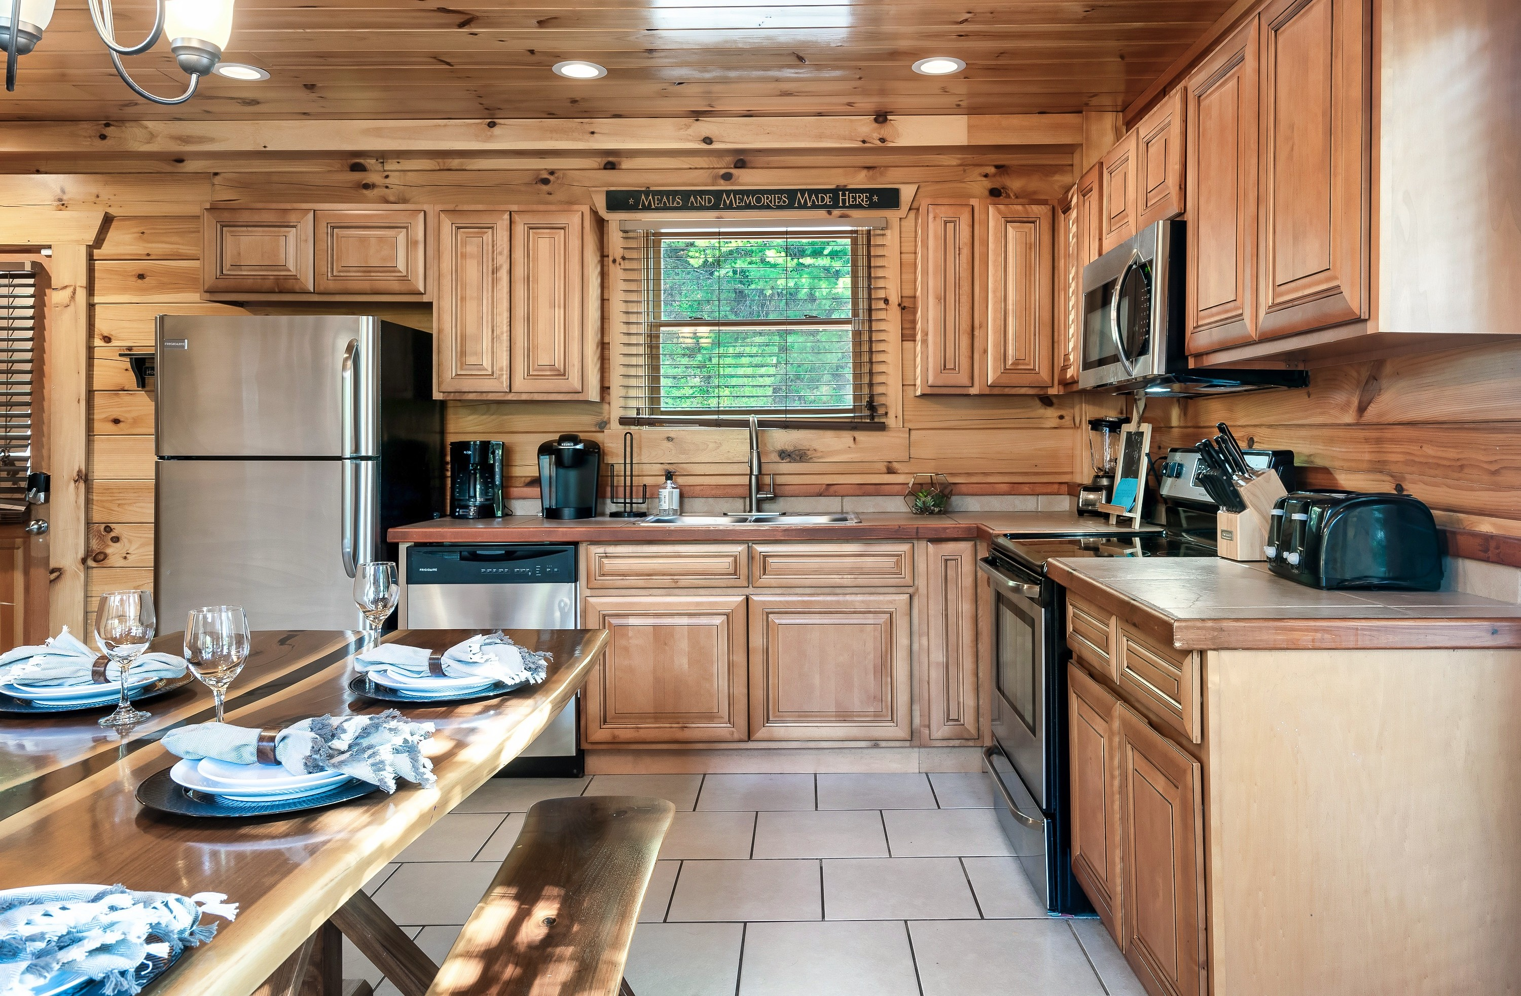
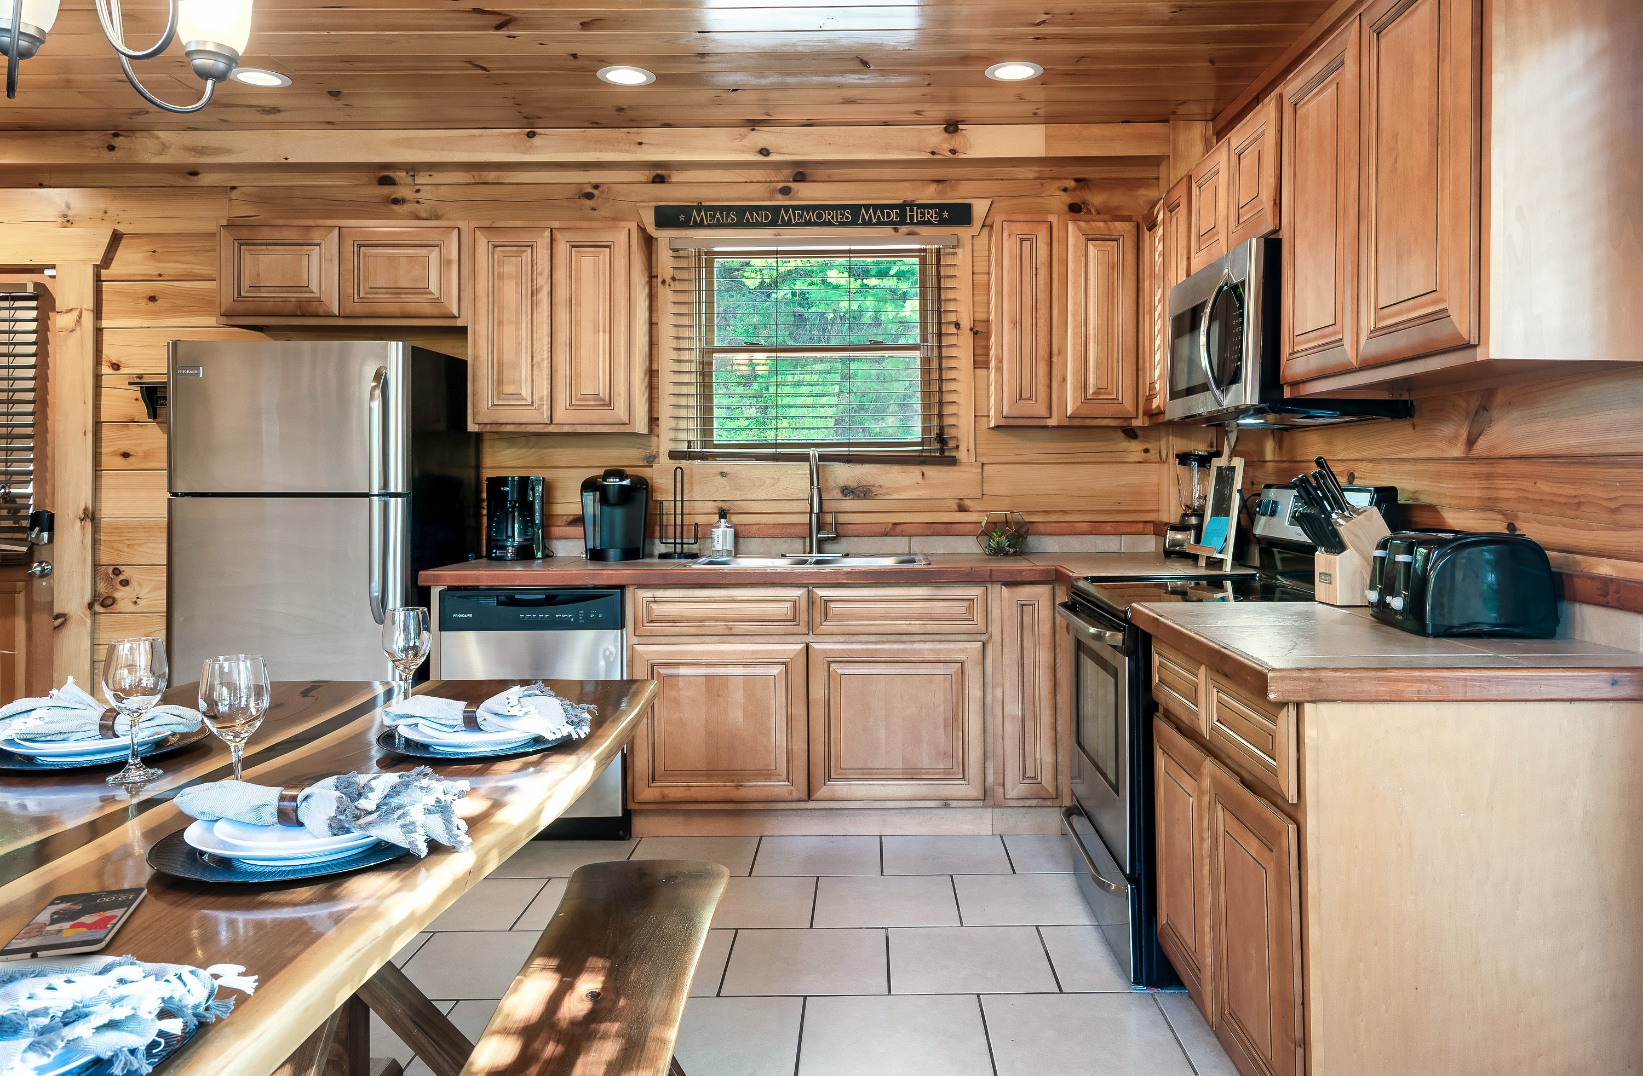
+ smartphone (77, 921)
